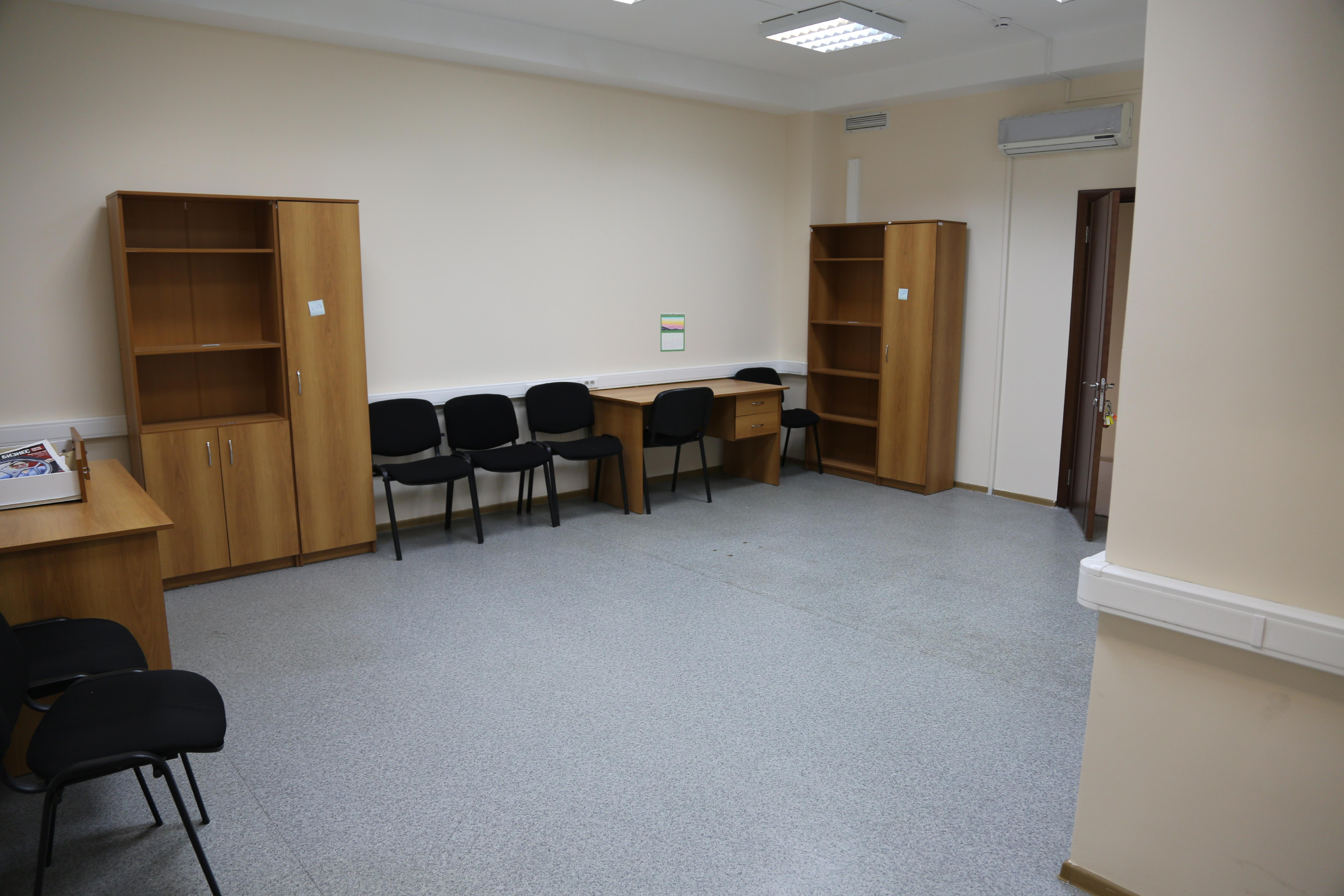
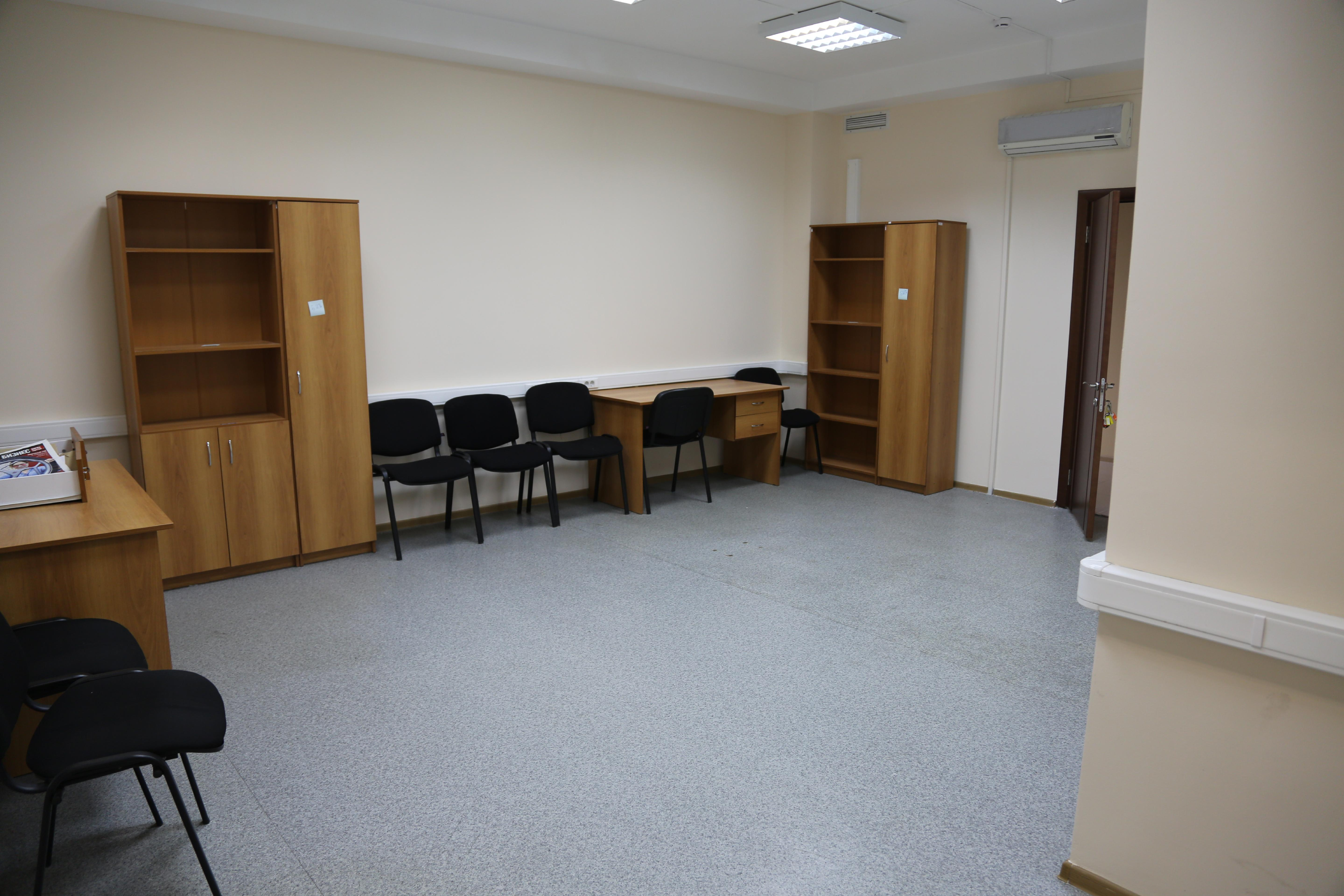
- calendar (672, 332)
